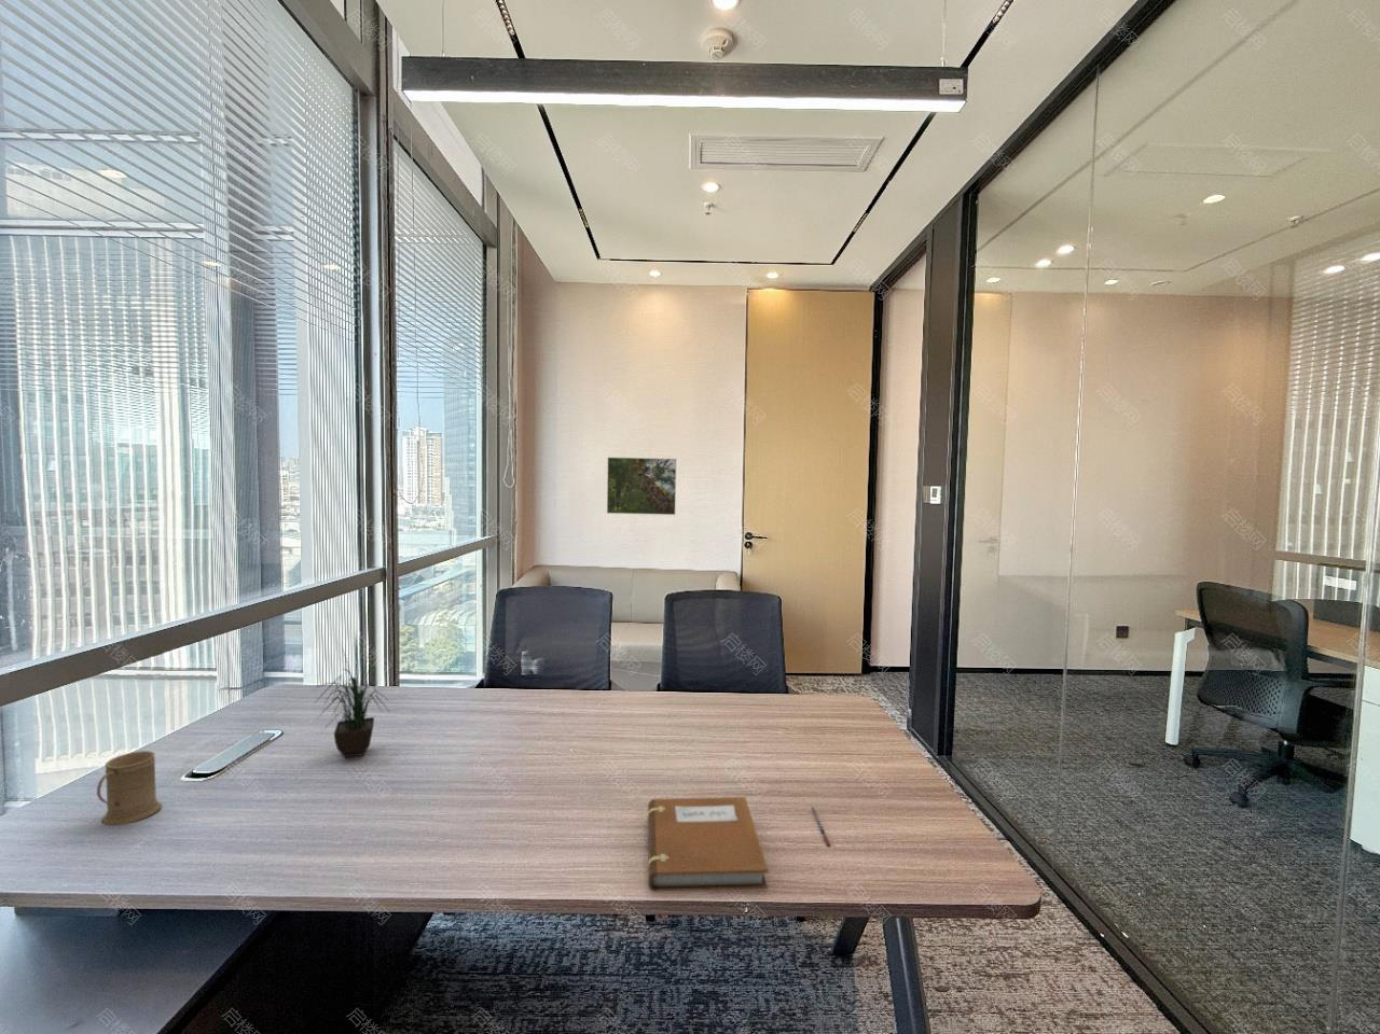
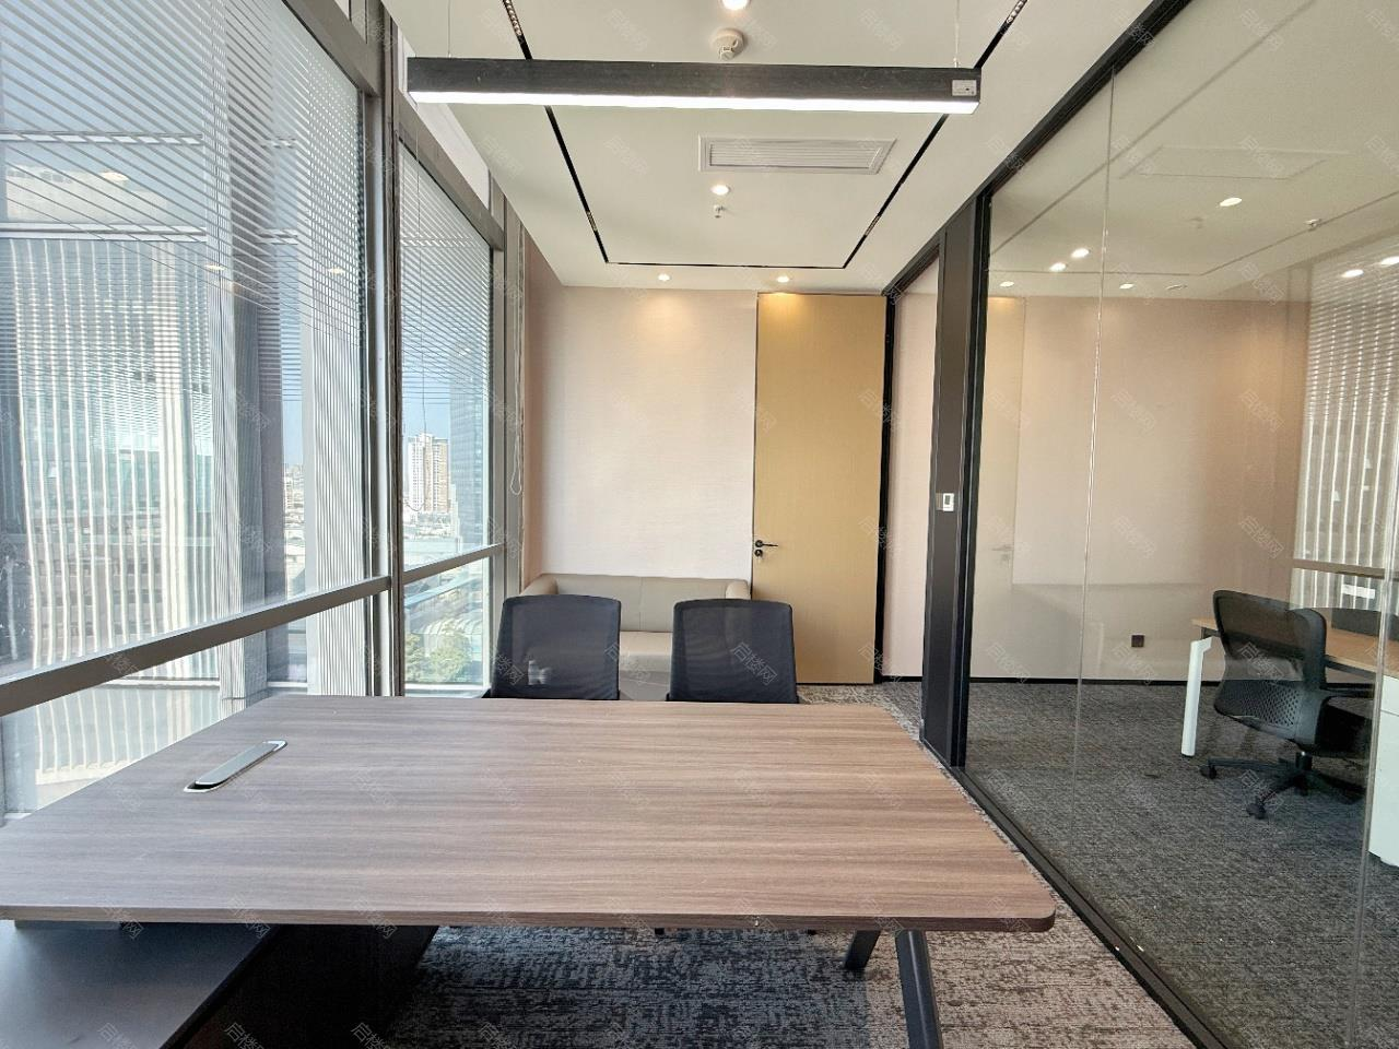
- potted plant (352, 685)
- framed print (641, 486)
- mug (125, 790)
- notebook (701, 837)
- pen (819, 824)
